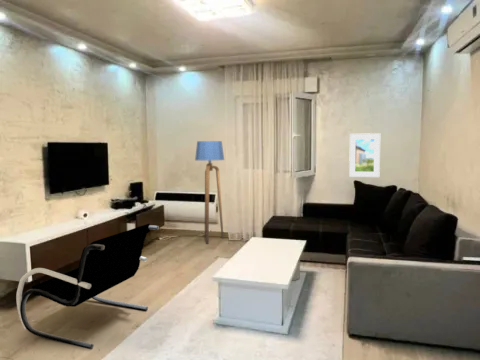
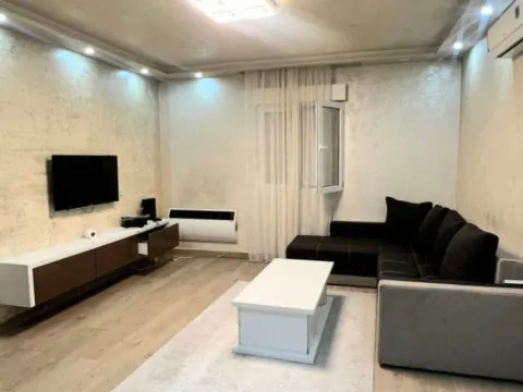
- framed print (364, 155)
- lounge chair (91, 275)
- floor lamp (208, 191)
